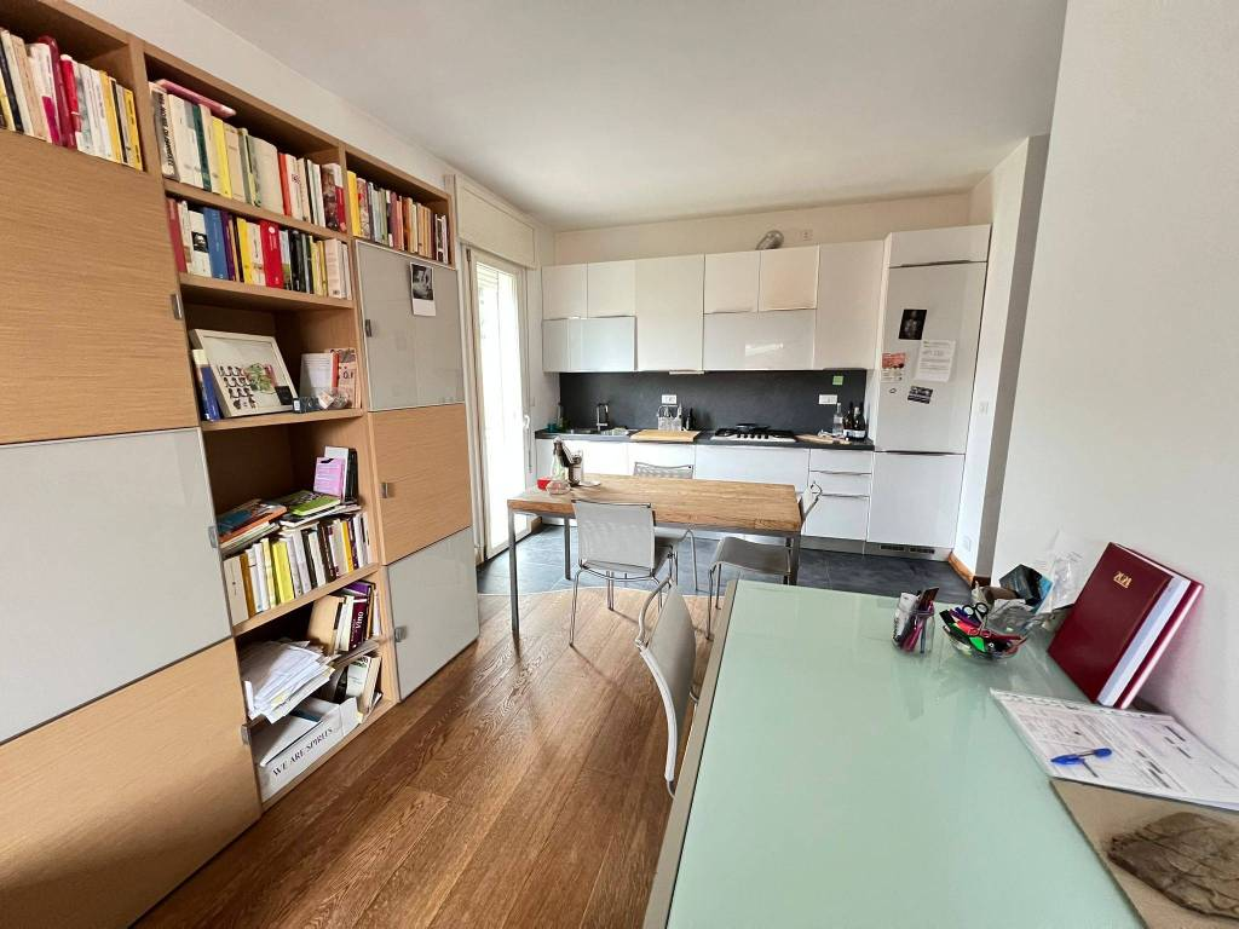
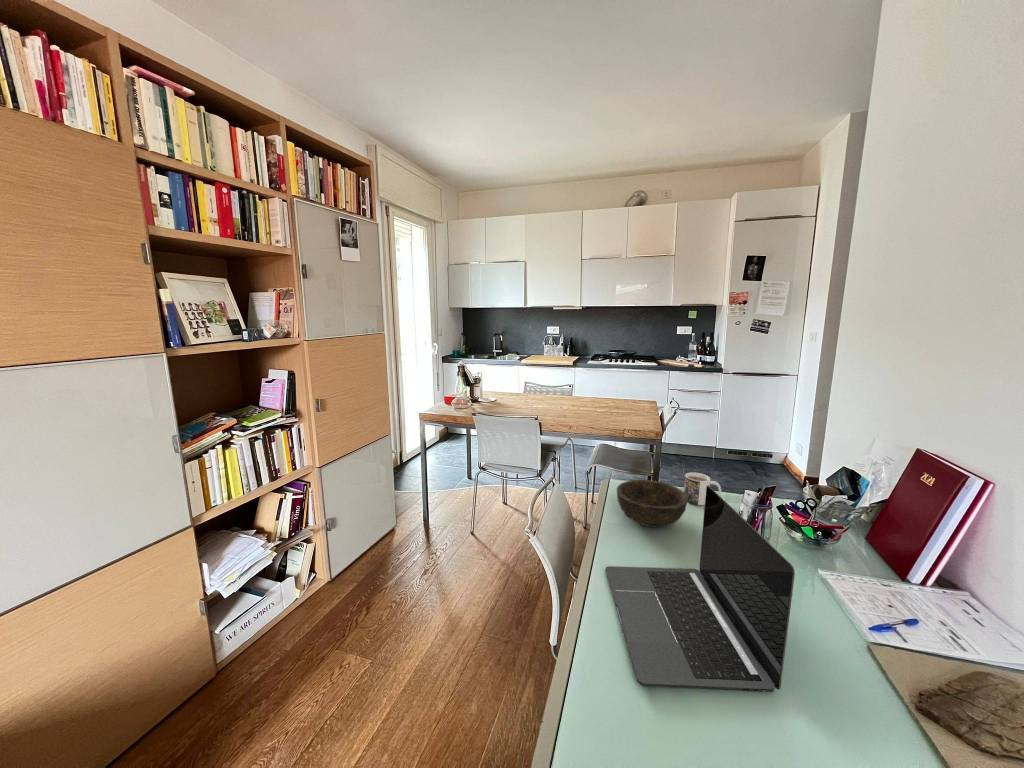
+ mug (702, 489)
+ bowl (650, 507)
+ laptop (679, 569)
